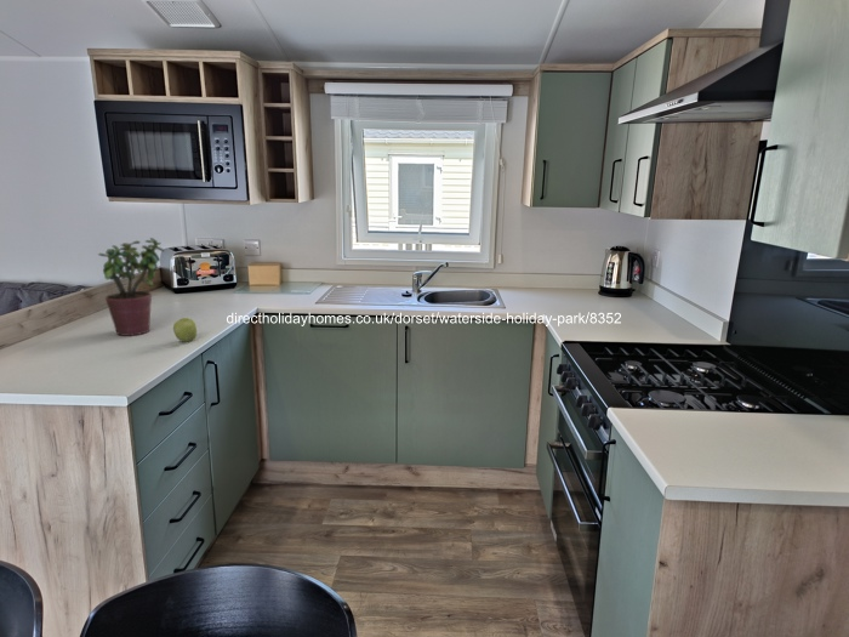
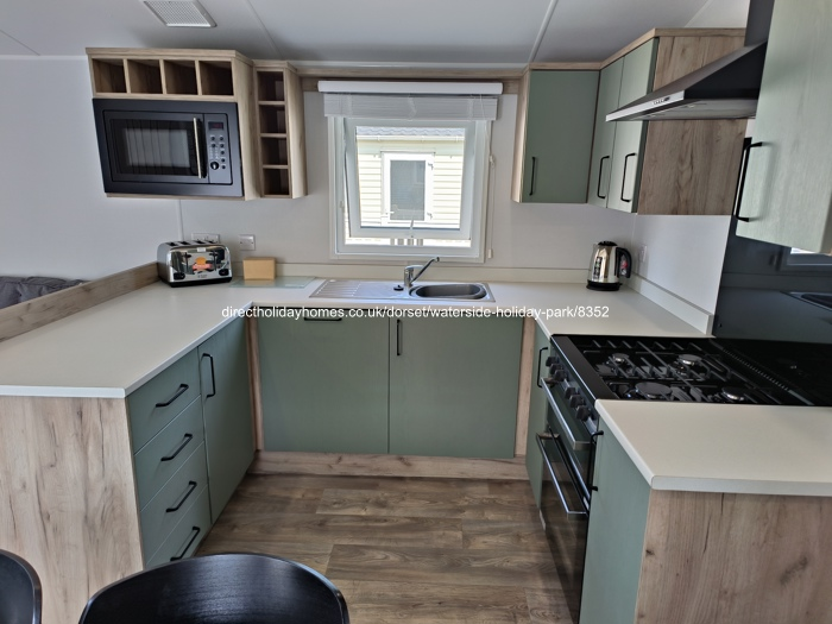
- apple (184, 330)
- potted plant (129, 286)
